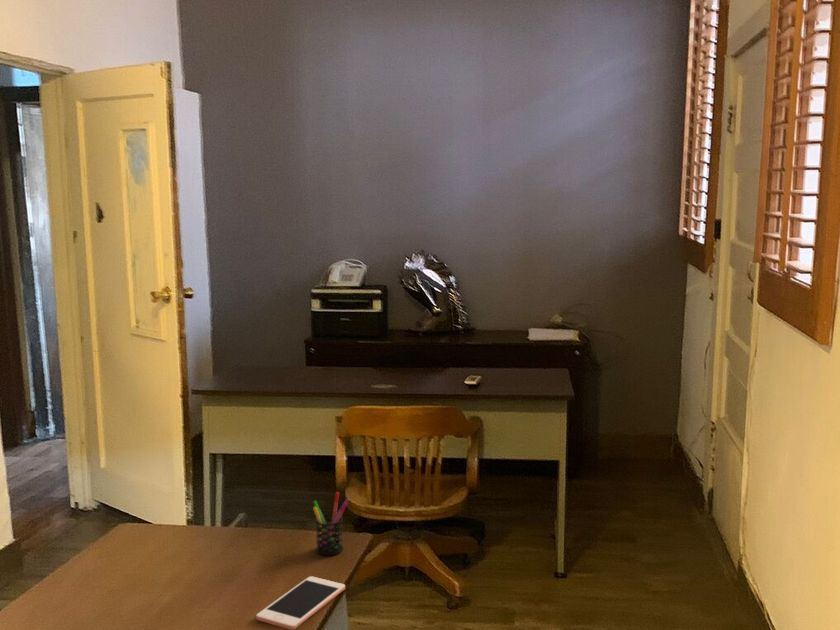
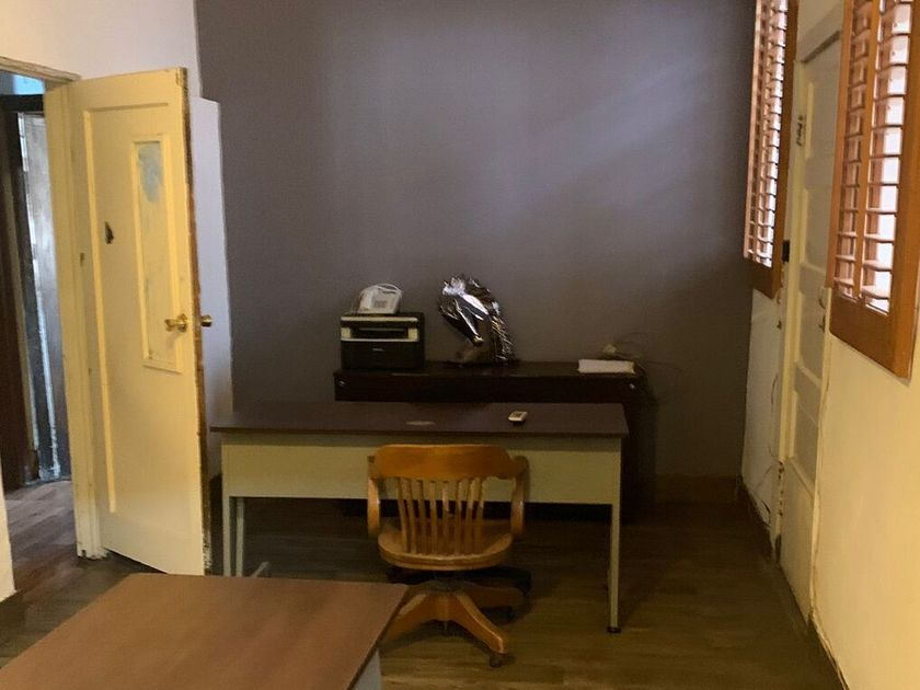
- pen holder (327, 521)
- cell phone (302, 601)
